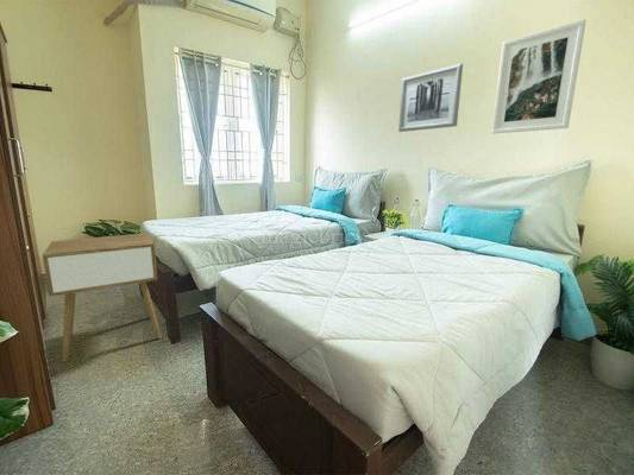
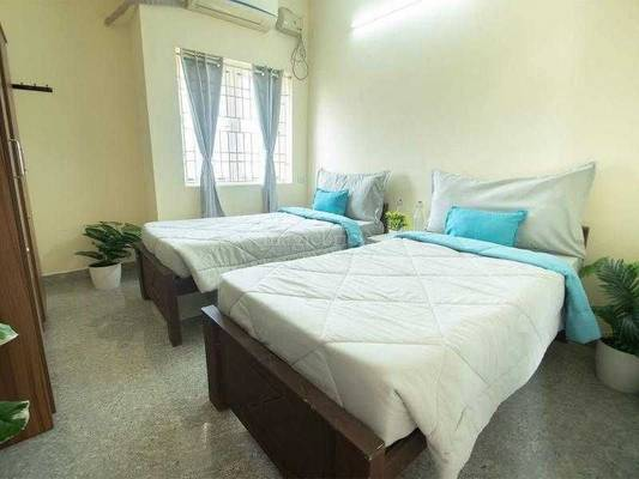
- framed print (533, 82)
- wall art (427, 101)
- nightstand (108, 286)
